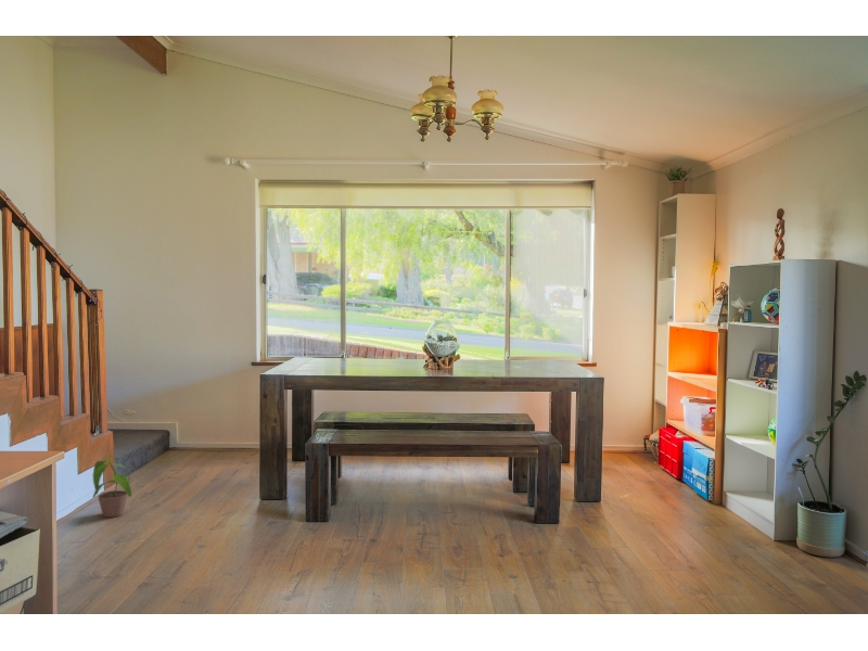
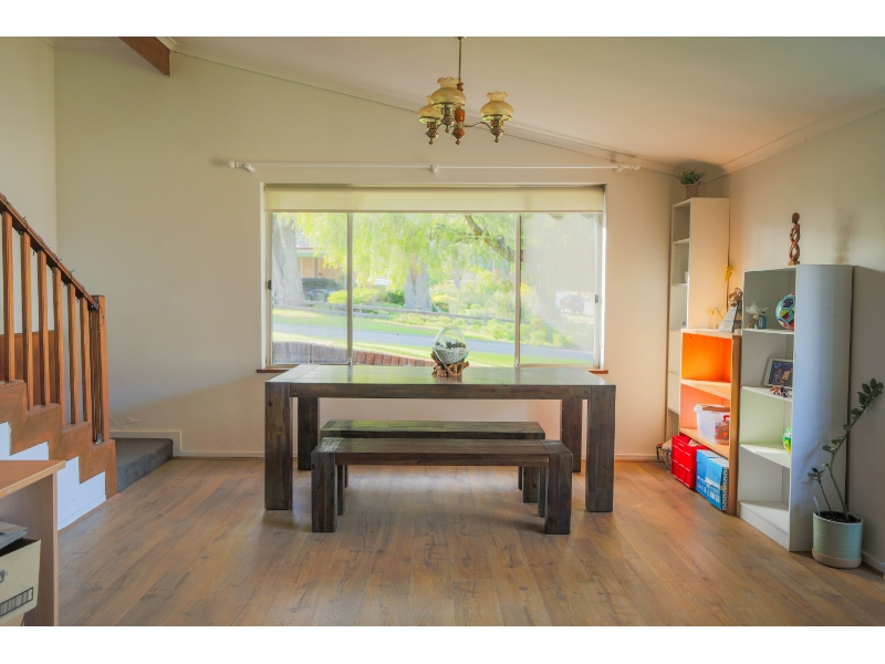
- potted plant (115, 488)
